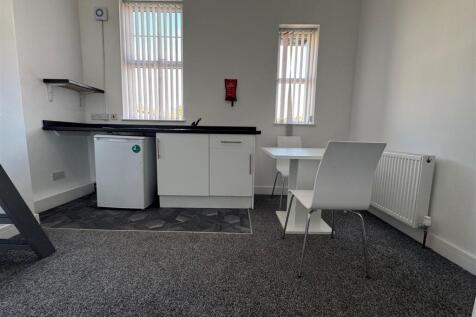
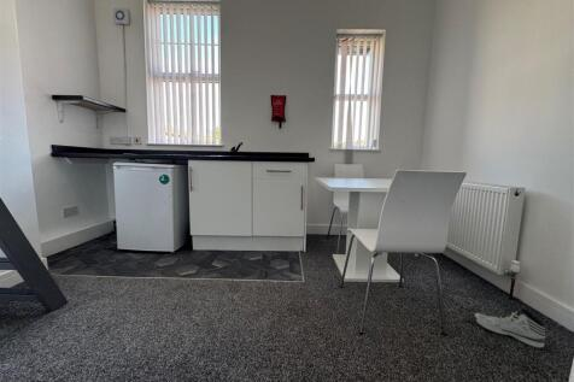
+ sneaker (508, 318)
